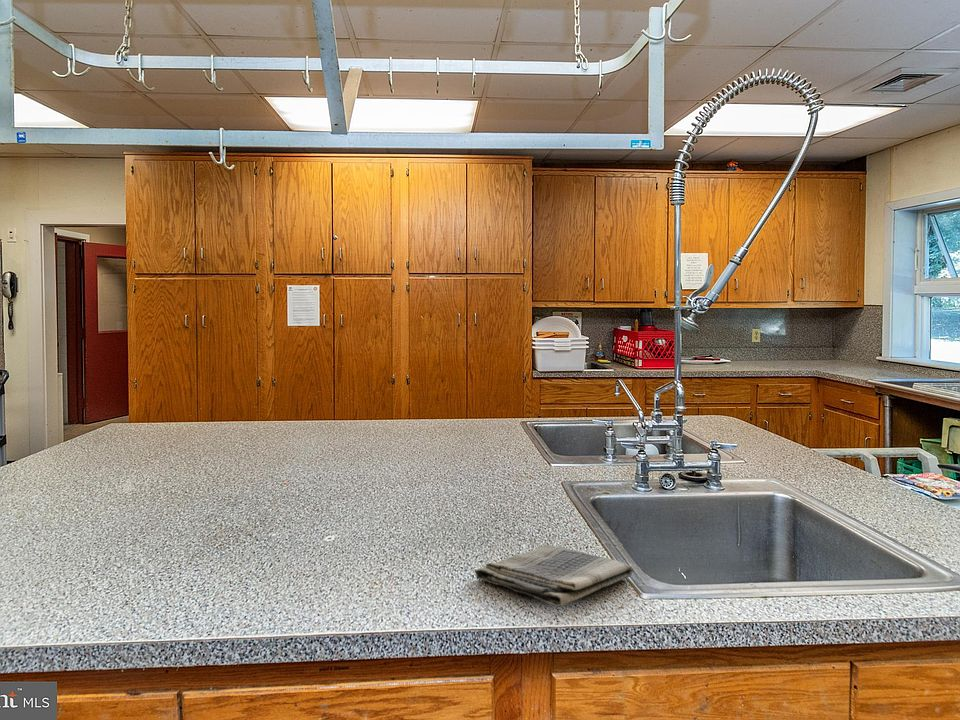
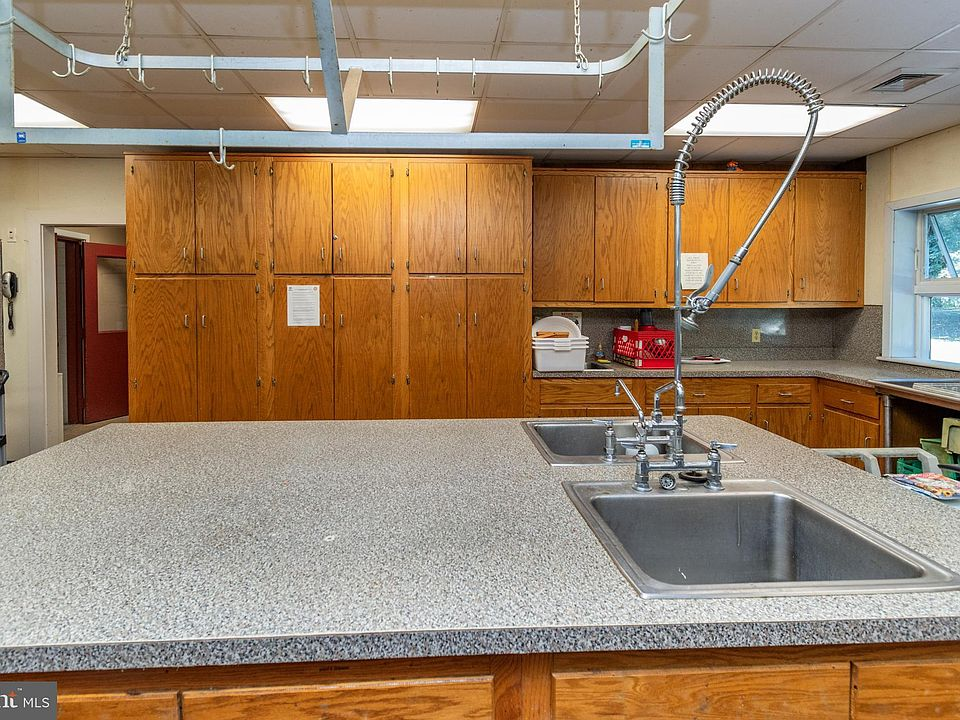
- dish towel (553, 568)
